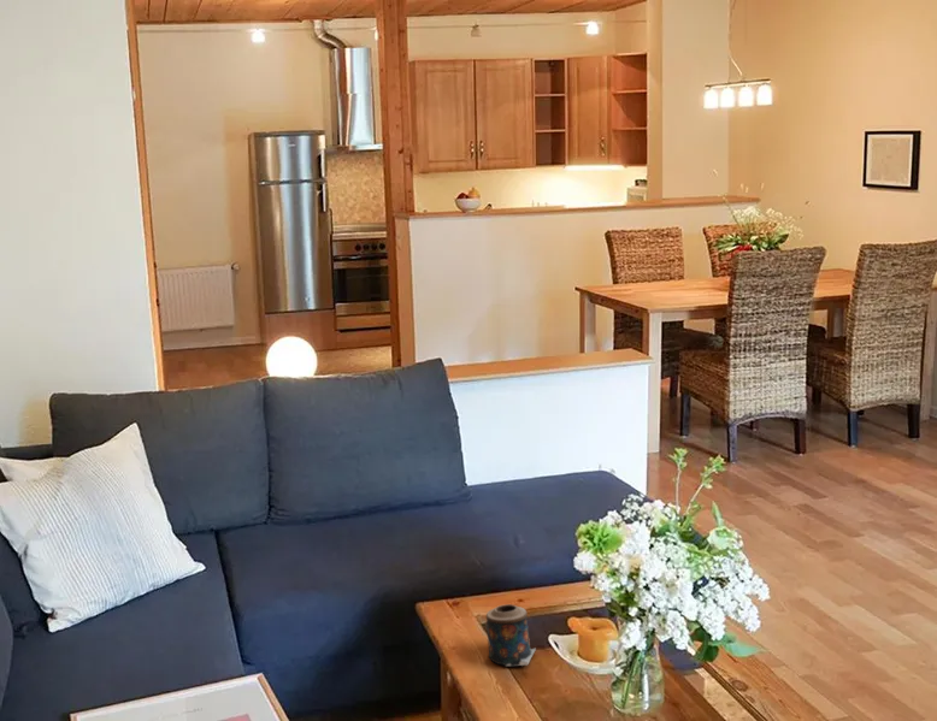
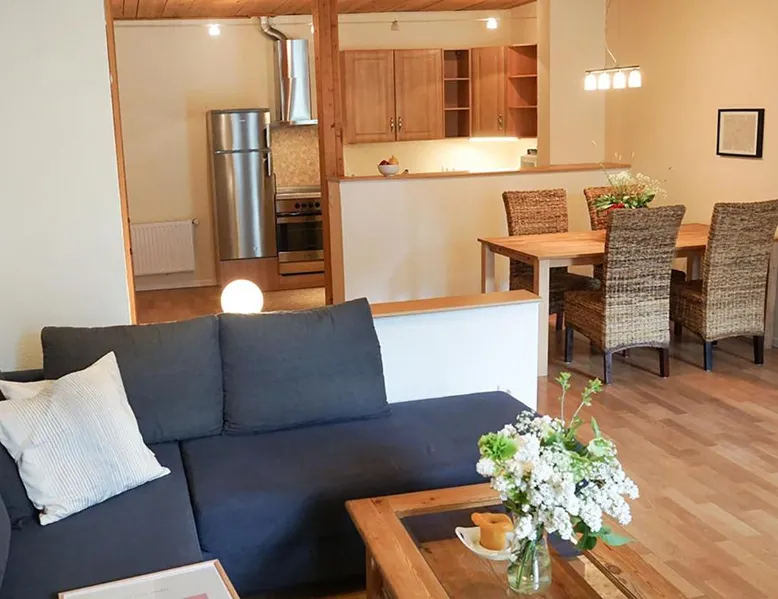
- candle (513, 631)
